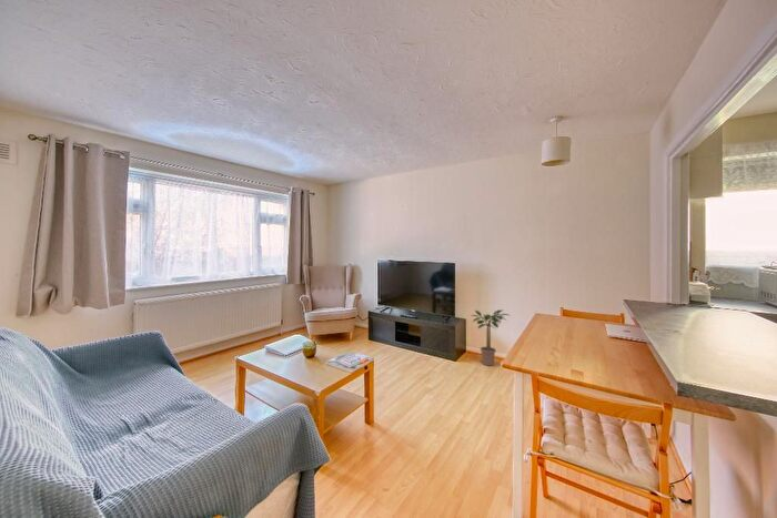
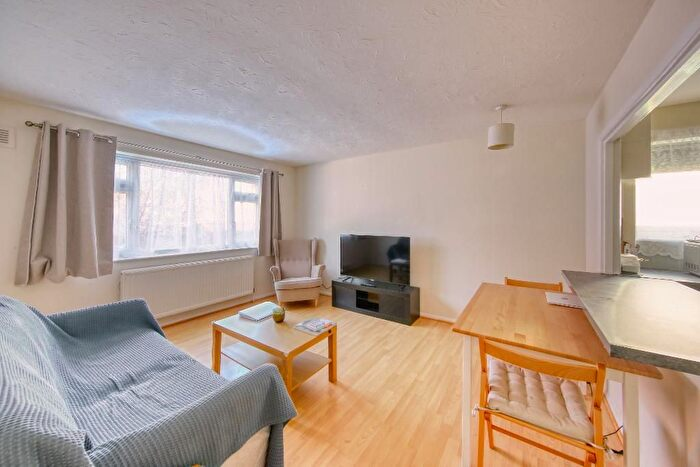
- potted plant (490, 335)
